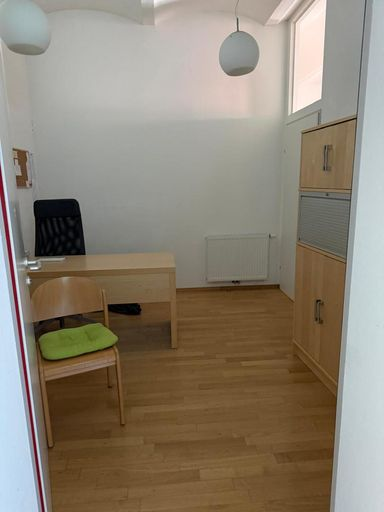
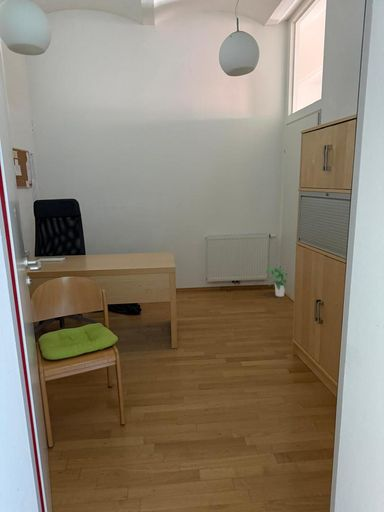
+ potted plant (277, 281)
